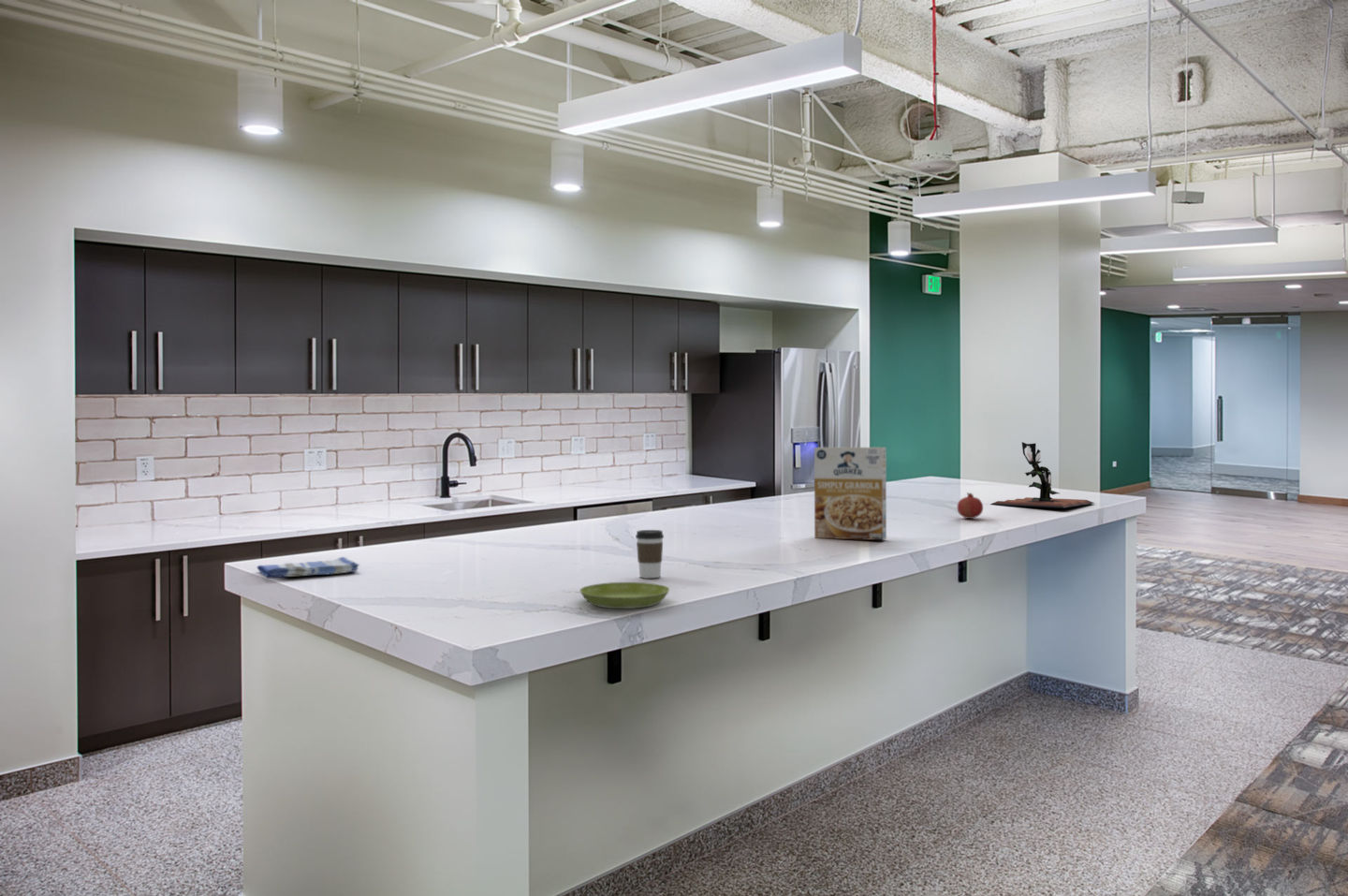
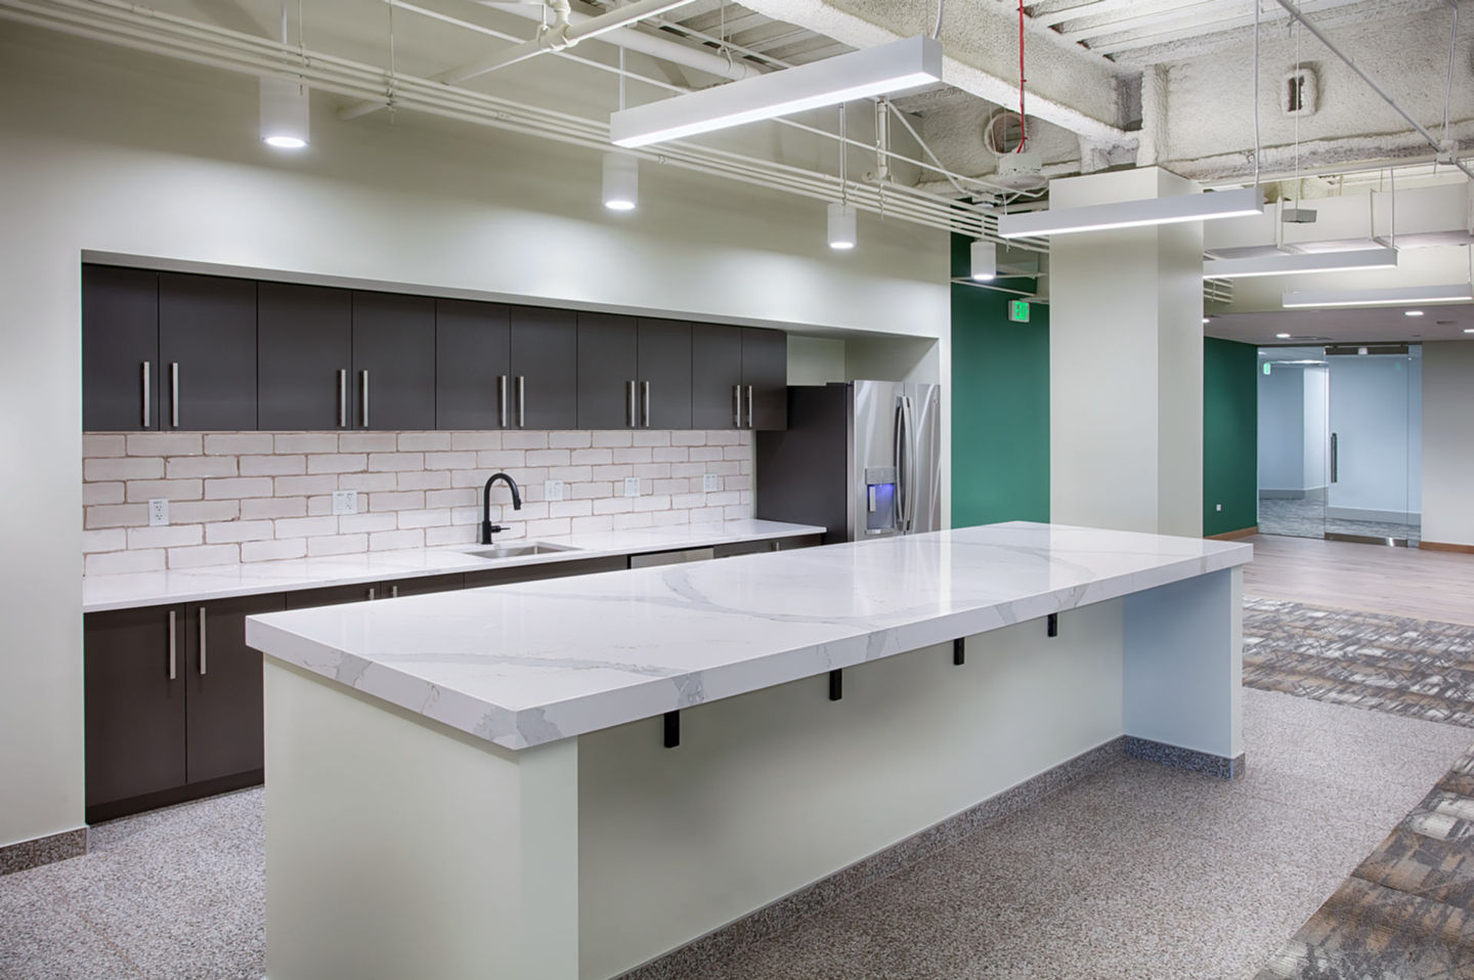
- dish towel (308, 566)
- saucer (624, 595)
- fruit (970, 505)
- coffee cup (650, 553)
- plant (1042, 472)
- cereal box (850, 492)
